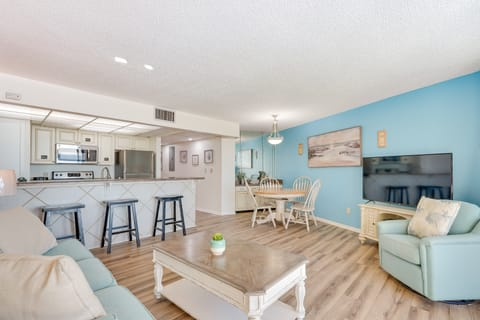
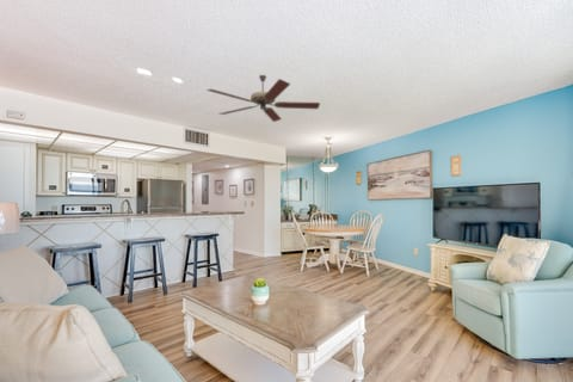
+ ceiling fan (266, 93)
